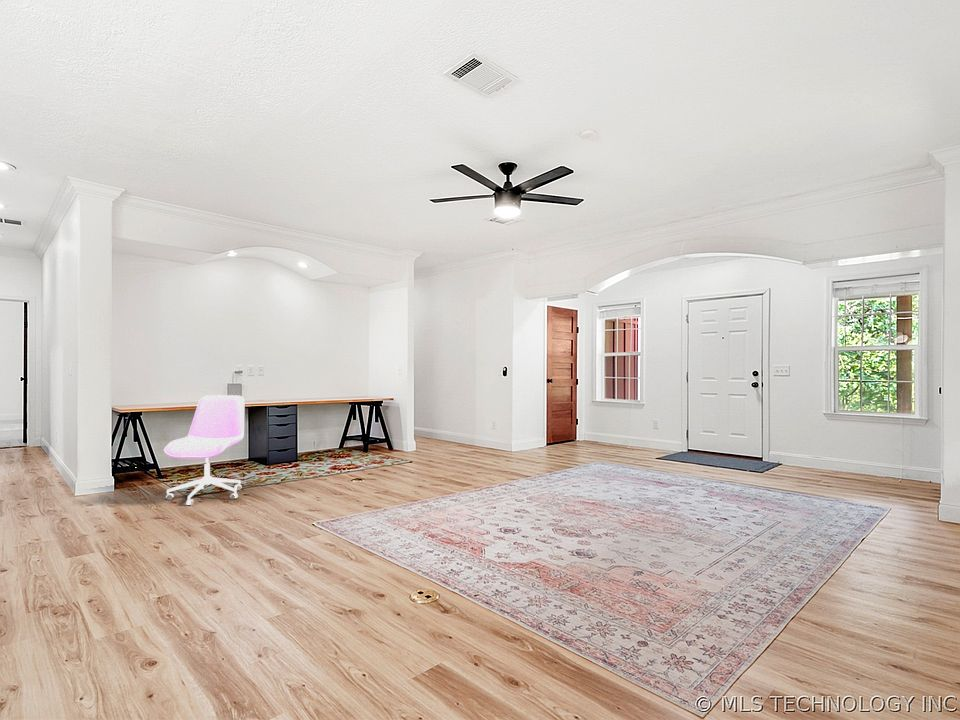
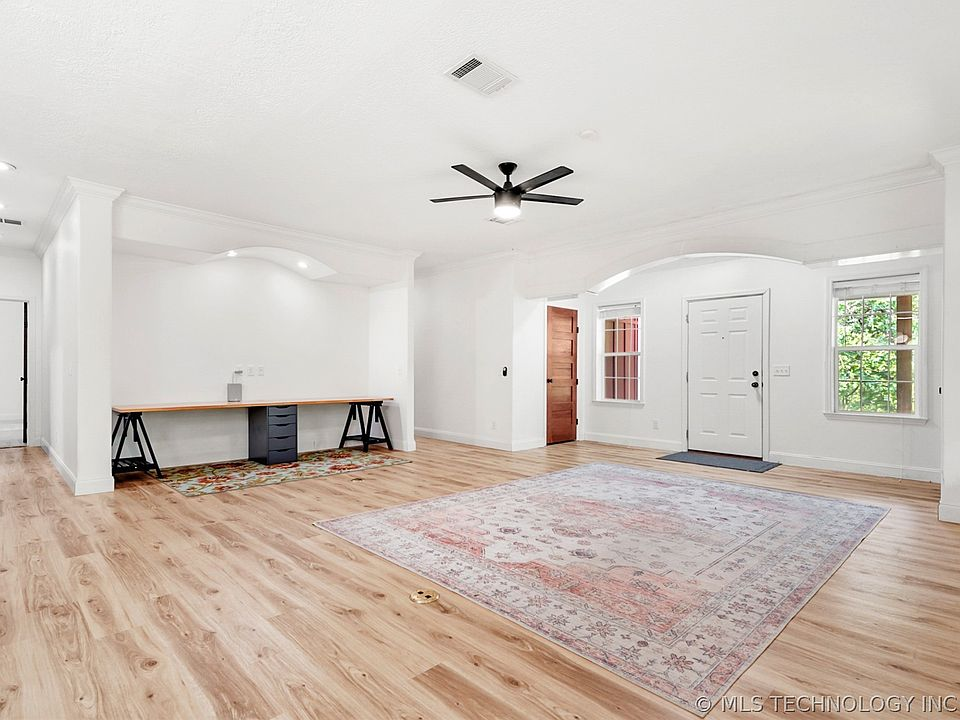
- office chair (207, 447)
